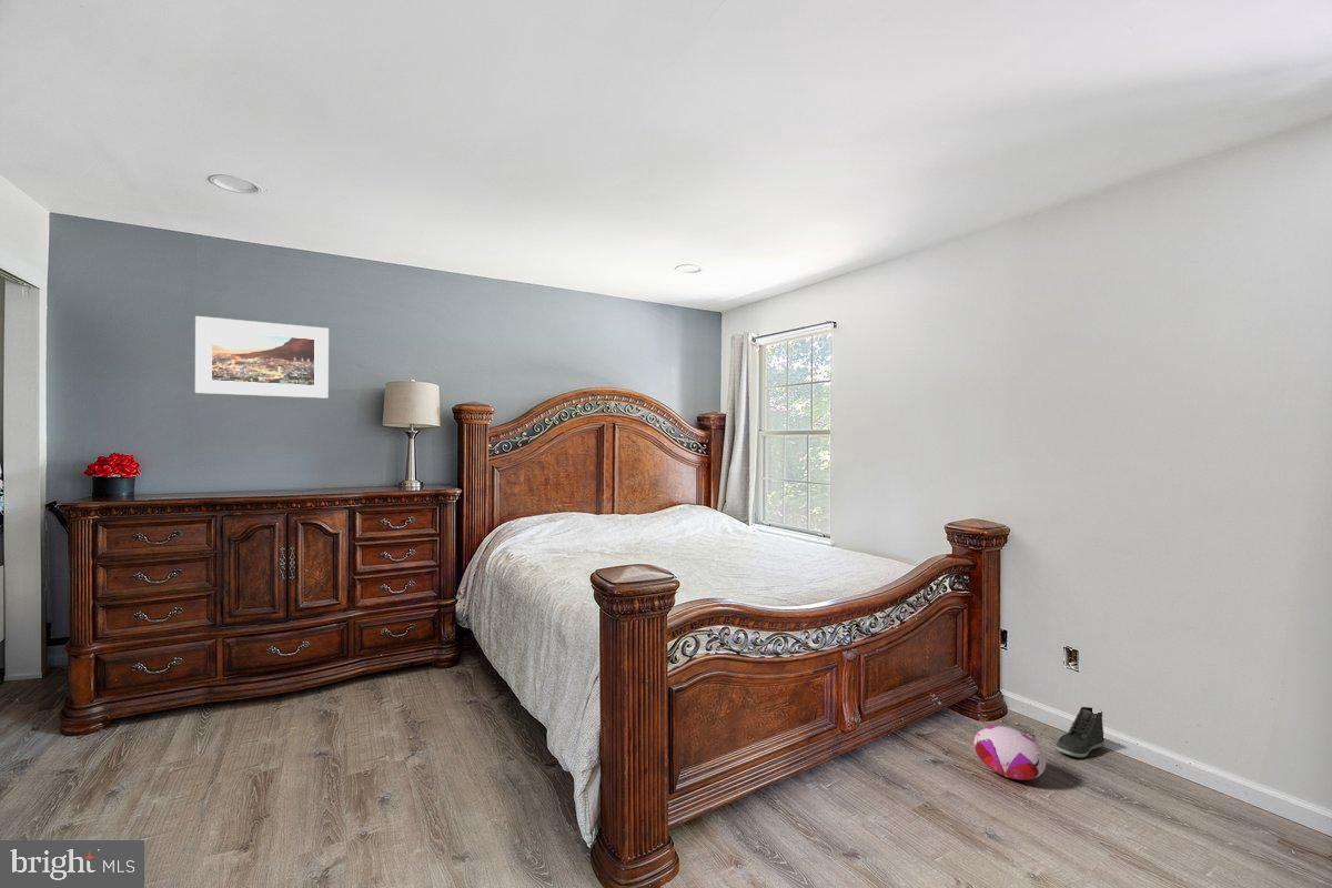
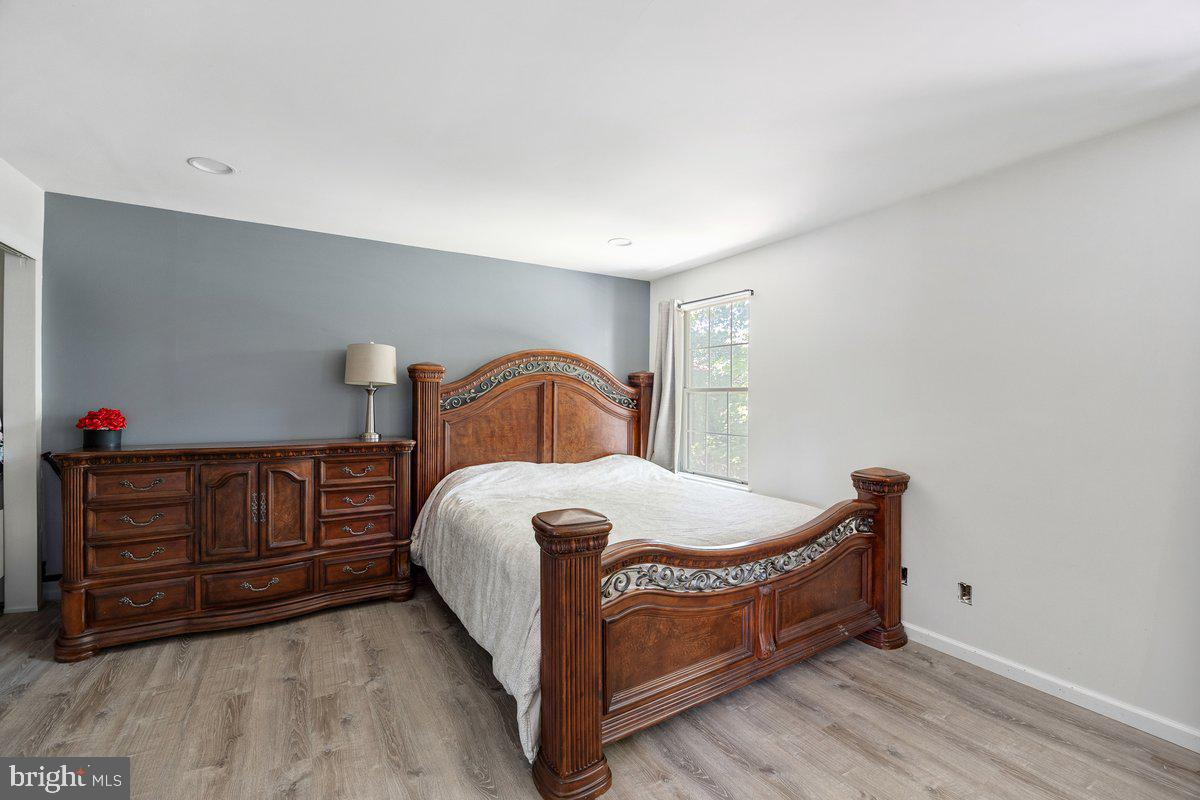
- plush toy (1008, 751)
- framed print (264, 359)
- sneaker (1078, 729)
